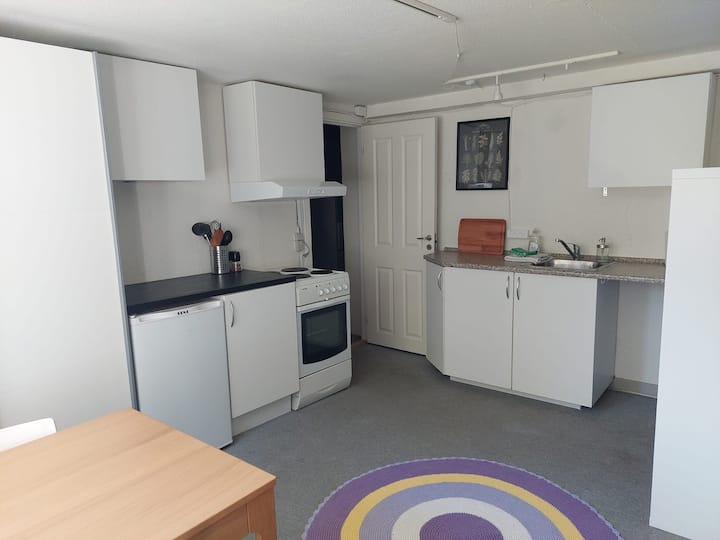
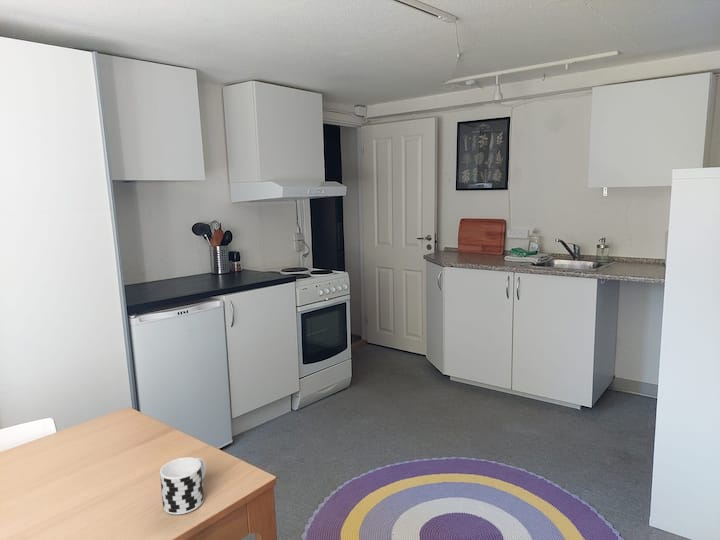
+ cup (186, 481)
